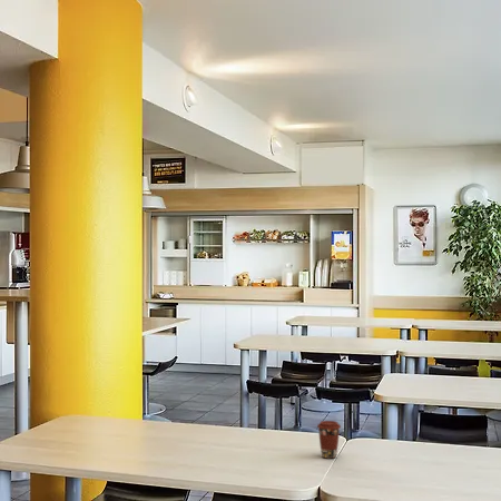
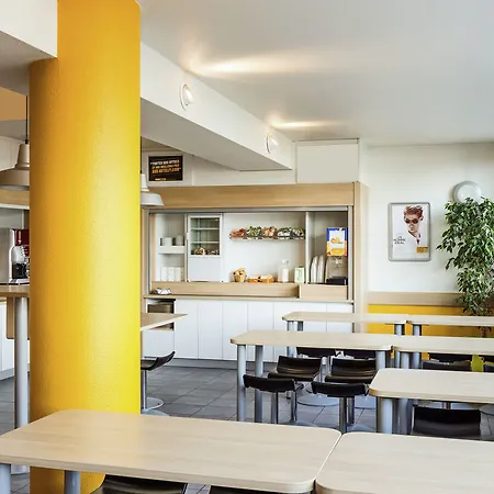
- coffee cup (328, 439)
